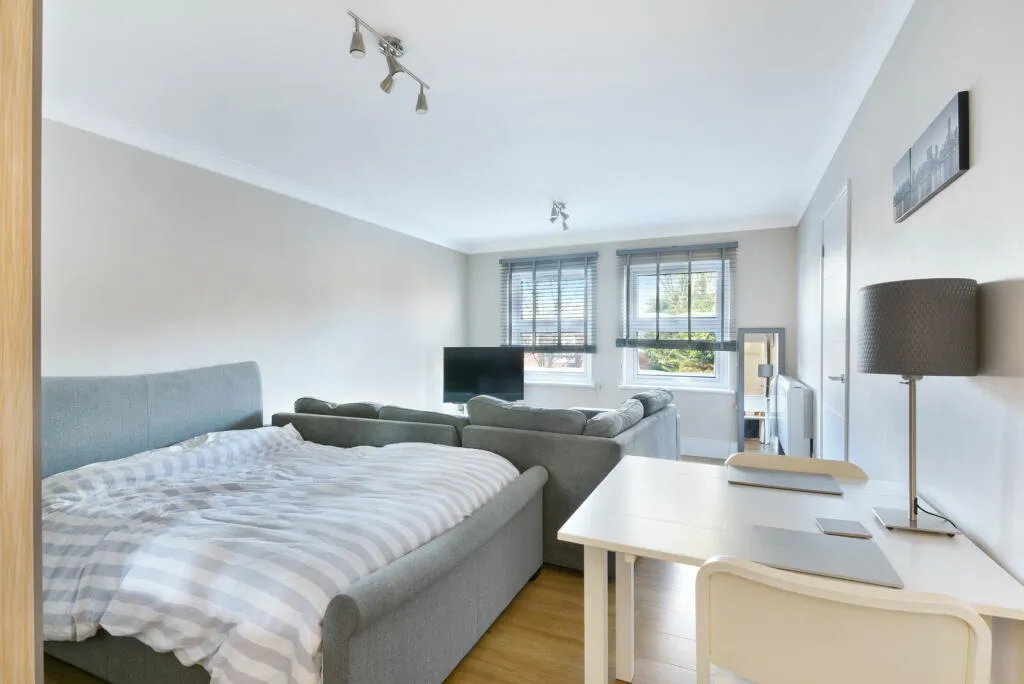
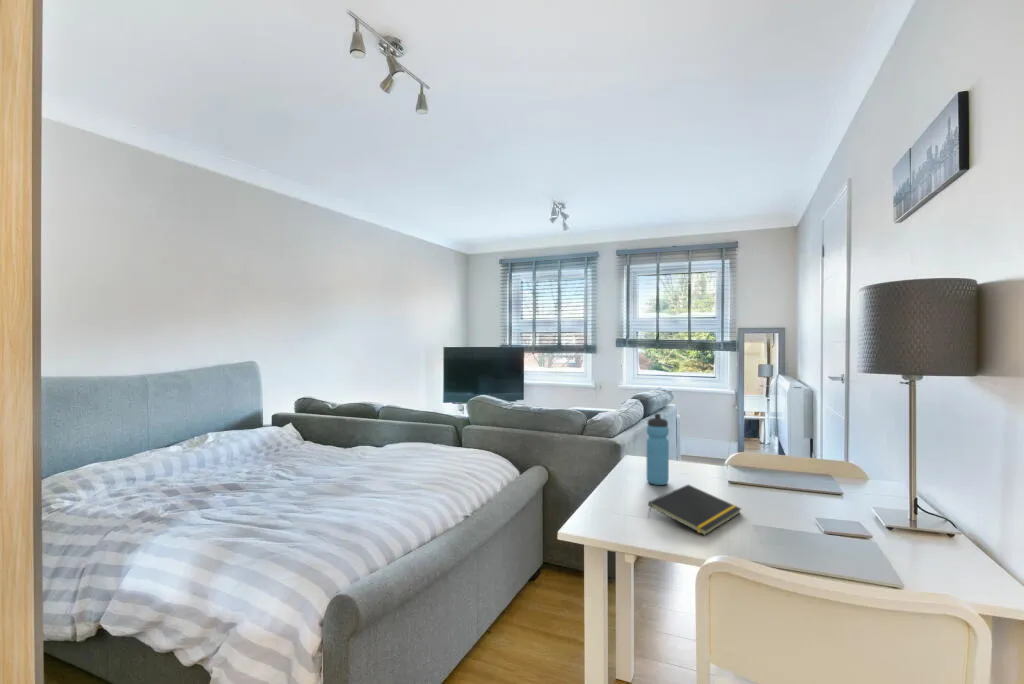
+ water bottle (657, 448)
+ notepad (695, 507)
